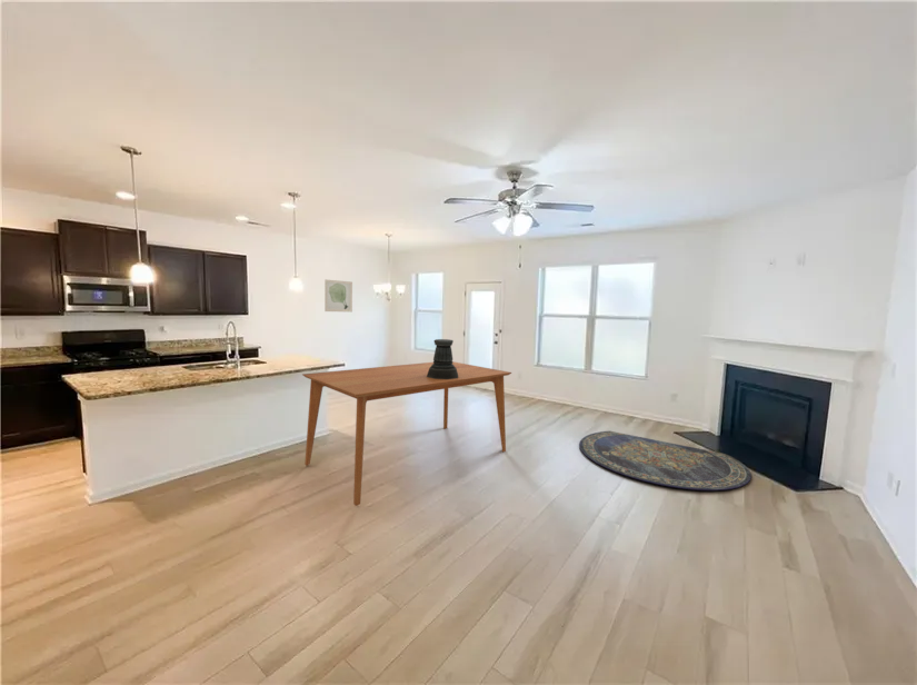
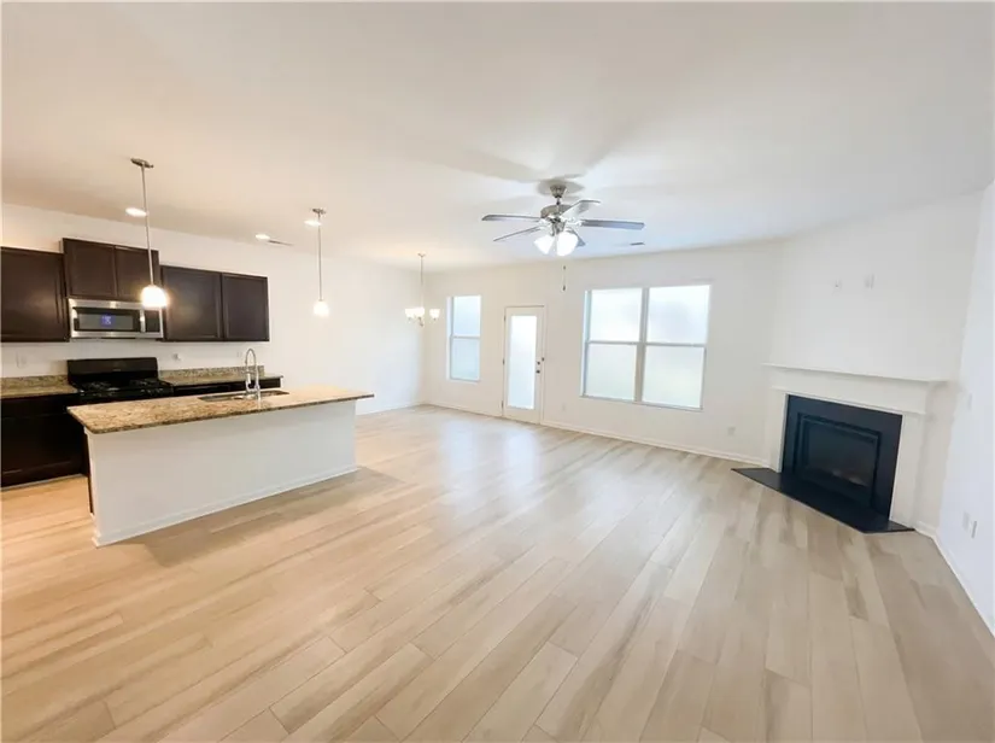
- pedestal (442, 358)
- rug (657, 455)
- wall art (338, 296)
- dining table (409, 394)
